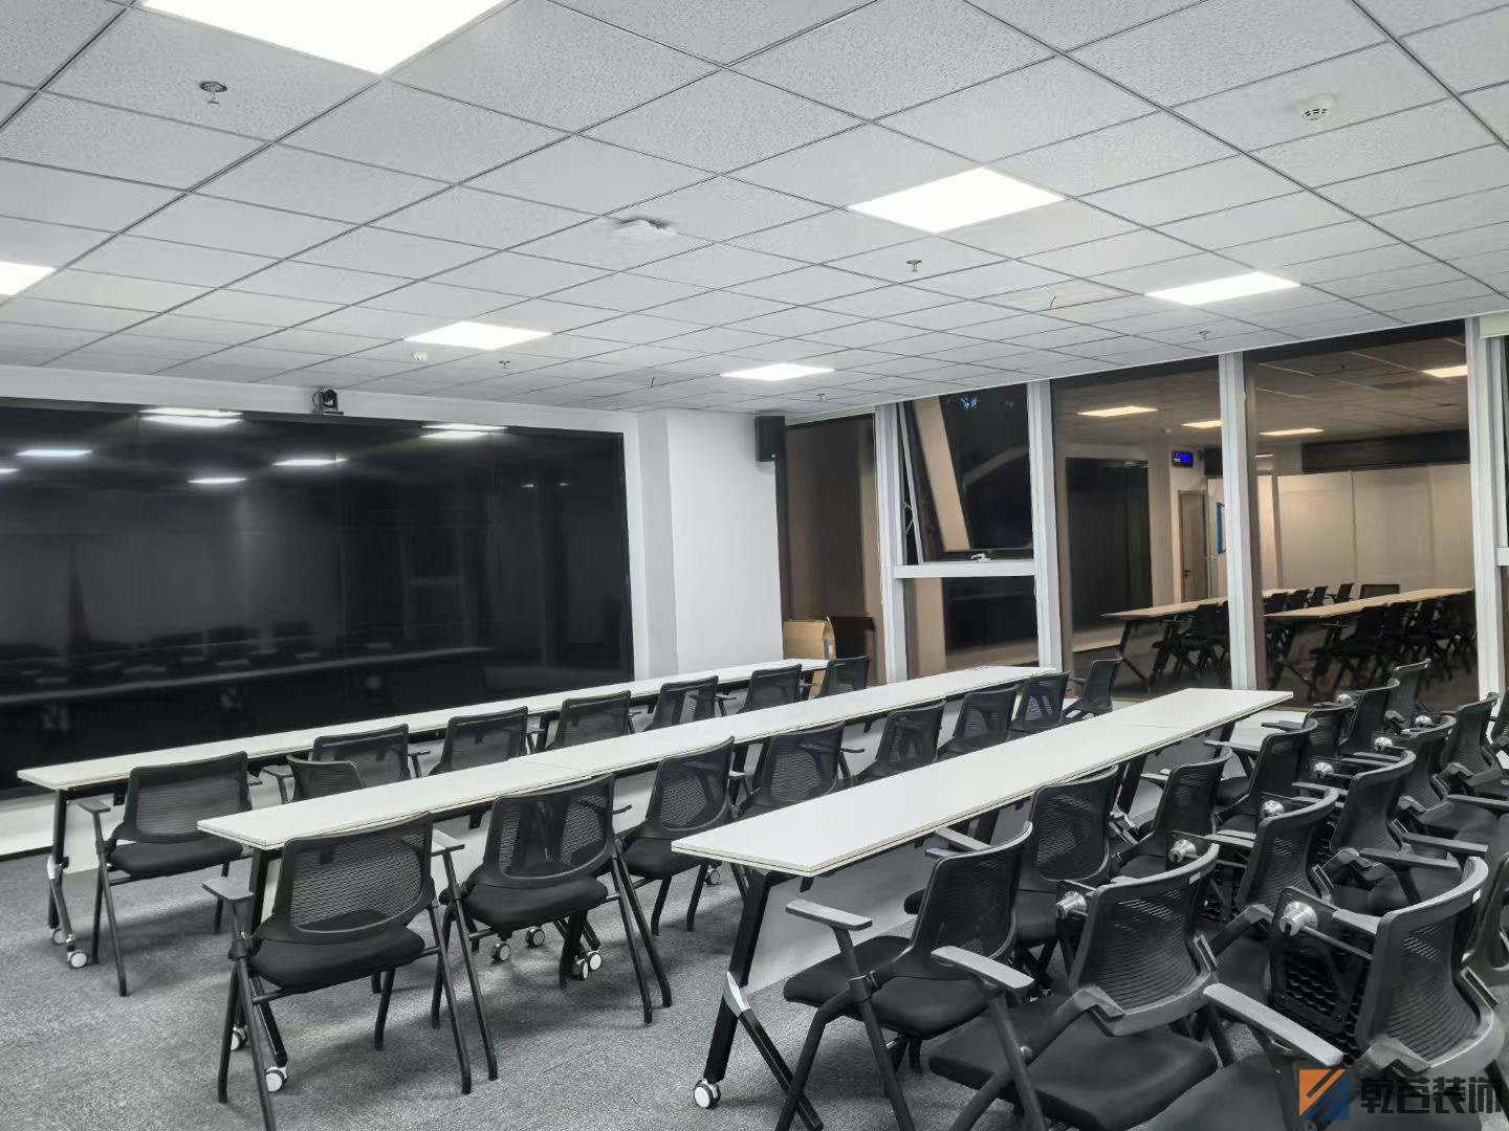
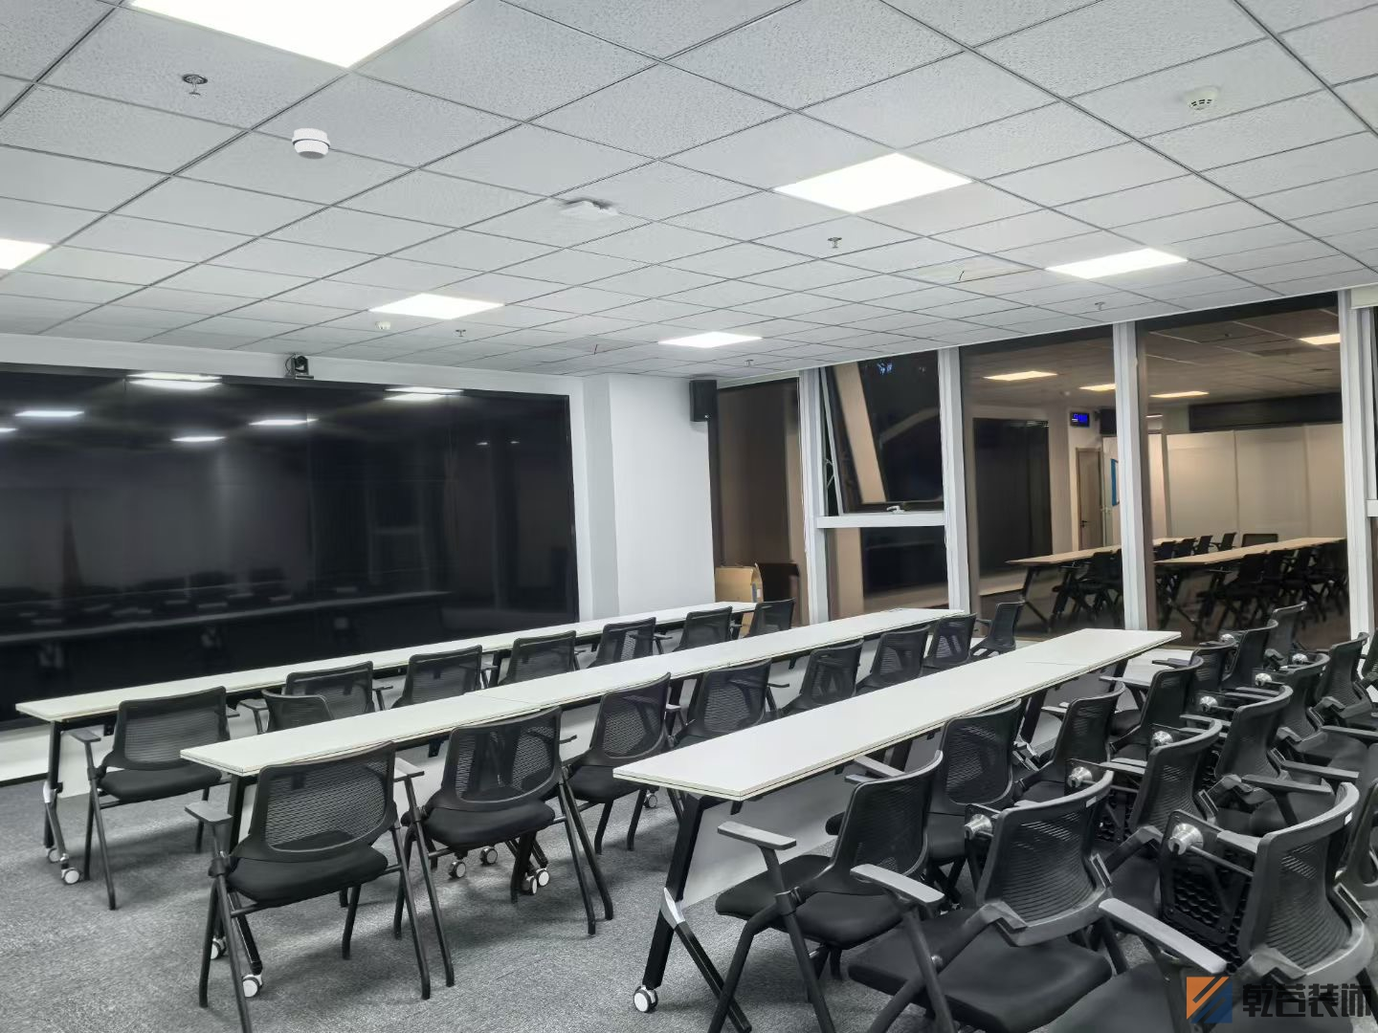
+ smoke detector (311, 144)
